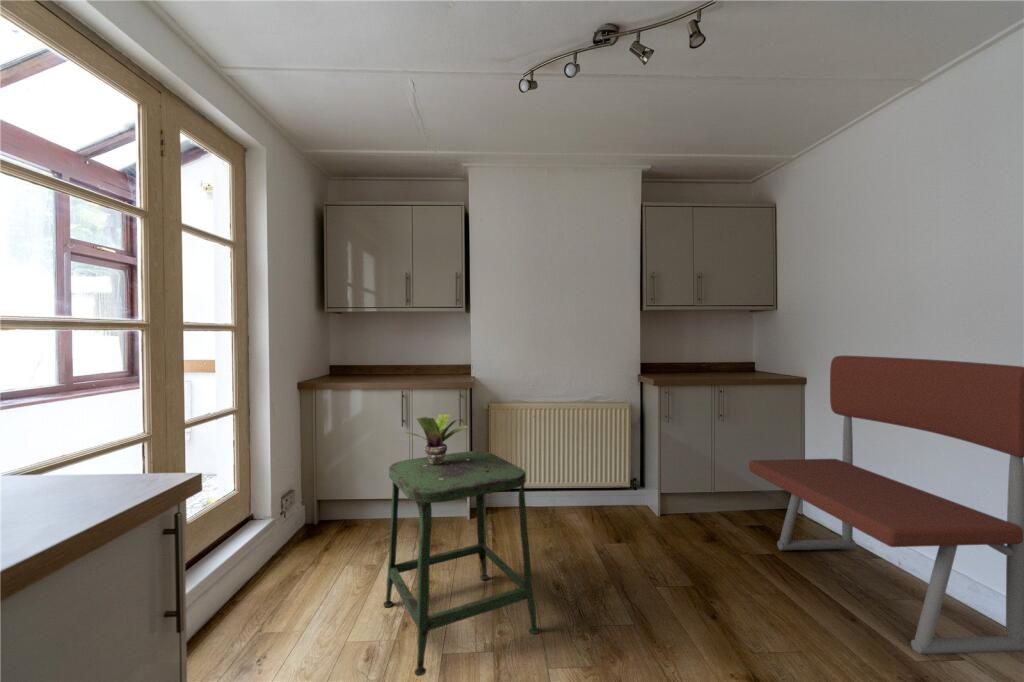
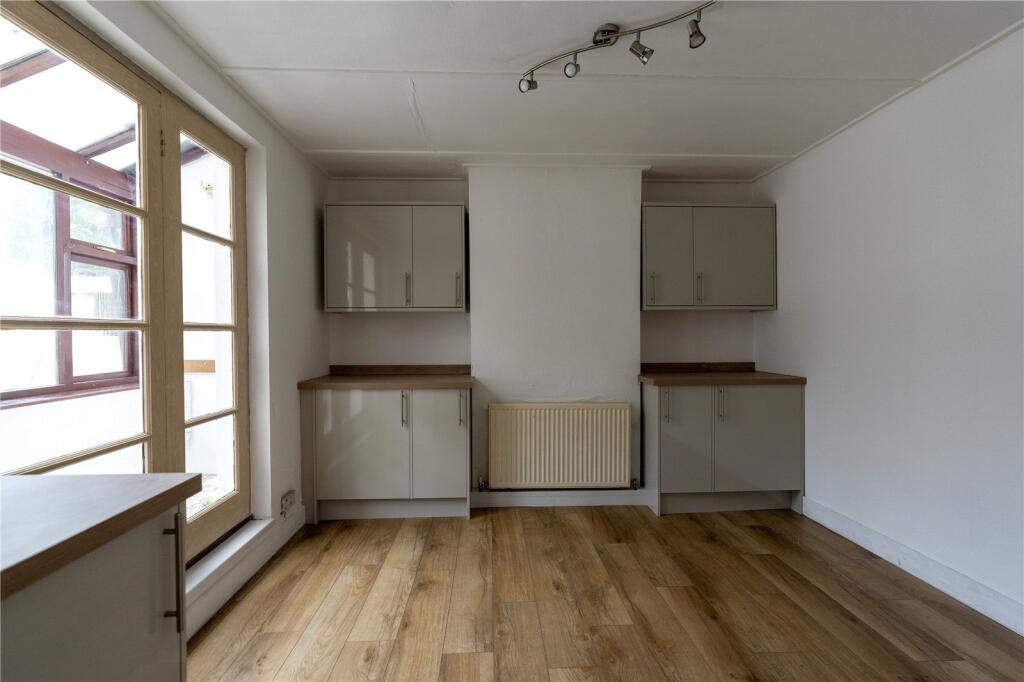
- stool (456, 549)
- potted plant (437, 438)
- bench (872, 475)
